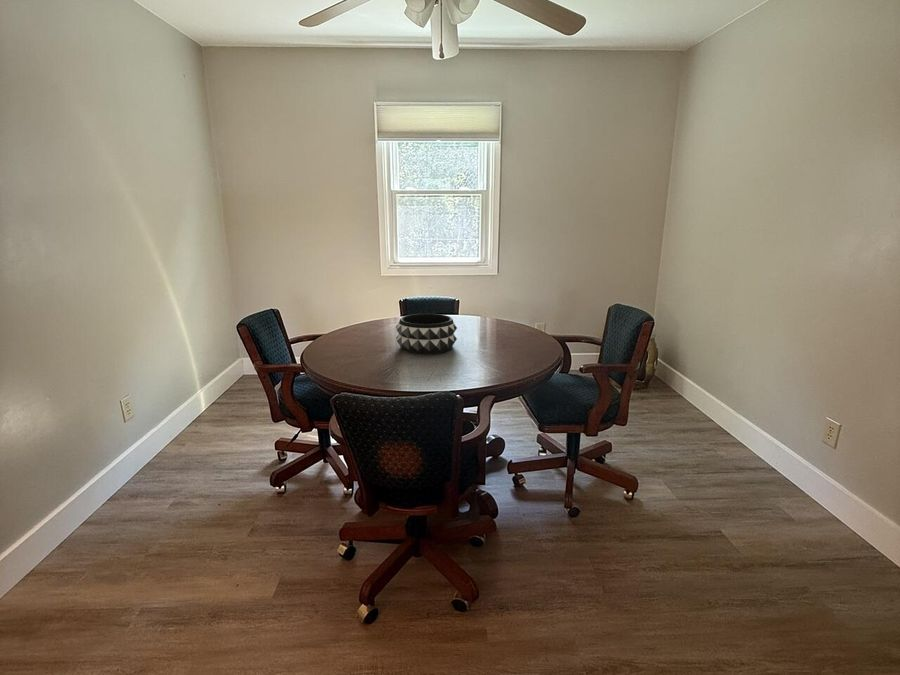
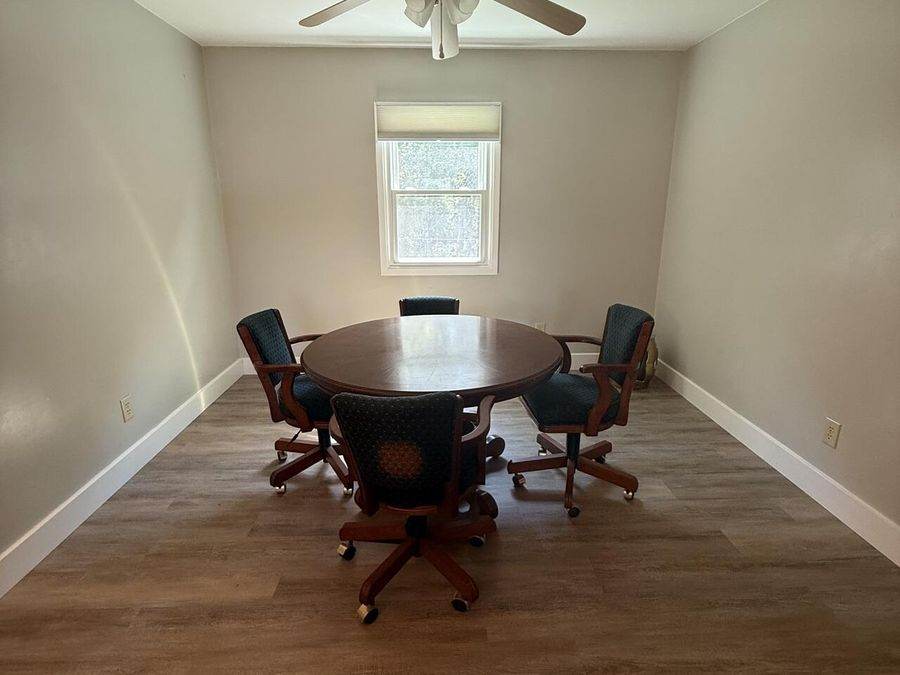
- decorative bowl (426, 332)
